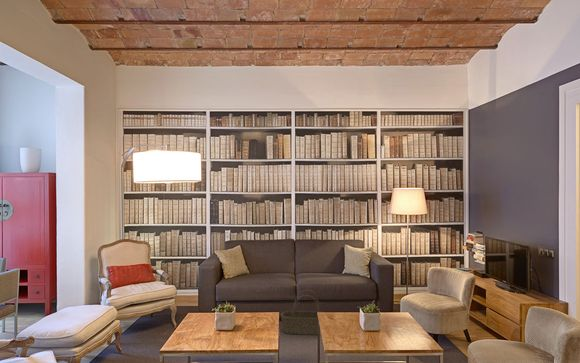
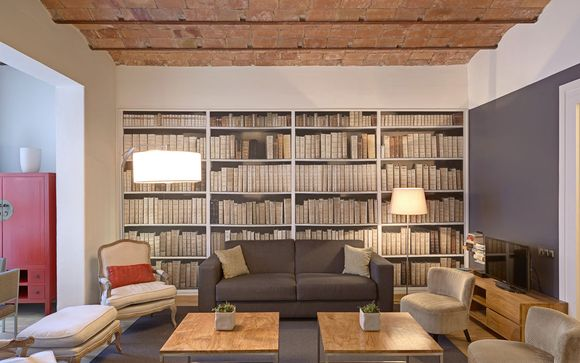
- basket (305, 311)
